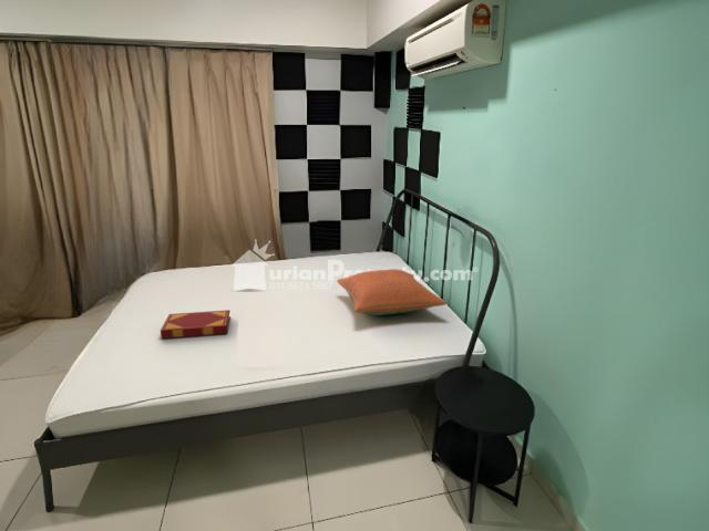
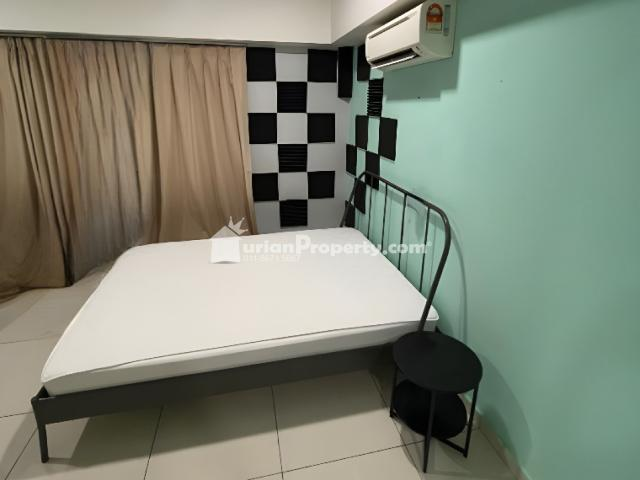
- hardback book (197, 323)
- pillow (387, 291)
